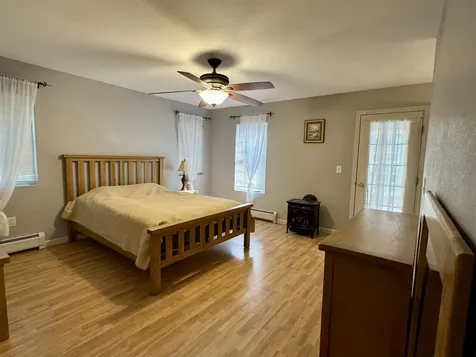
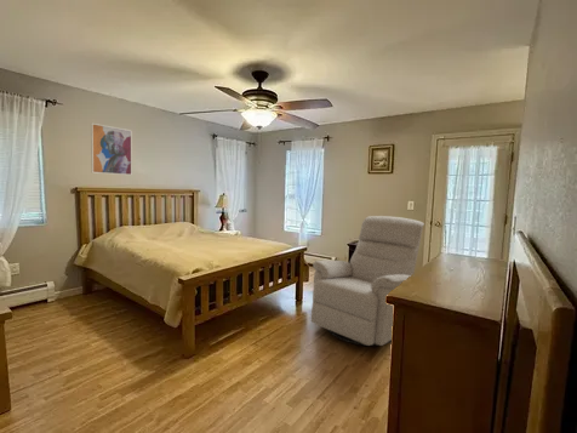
+ wall art (112, 150)
+ chair (370, 272)
